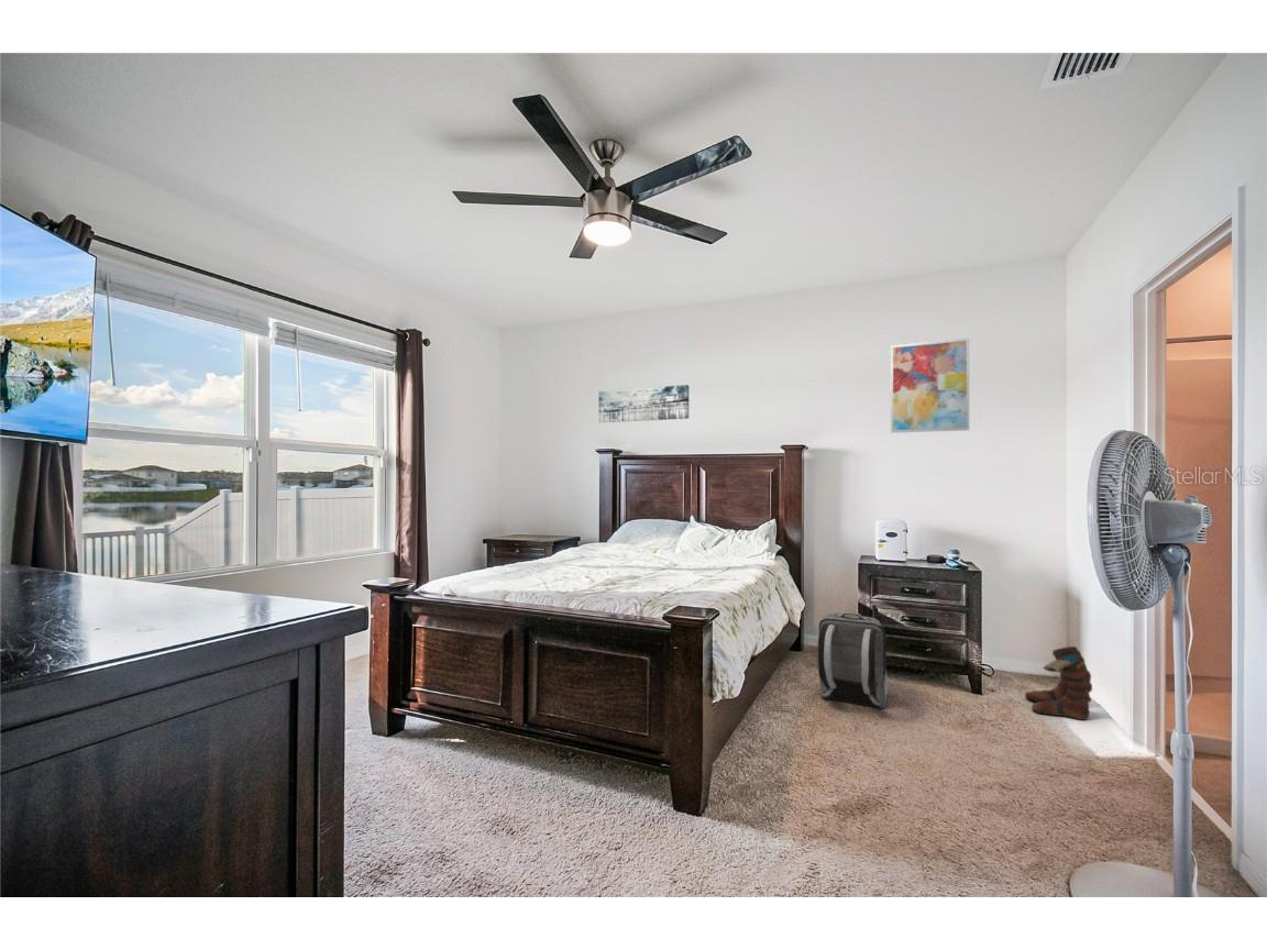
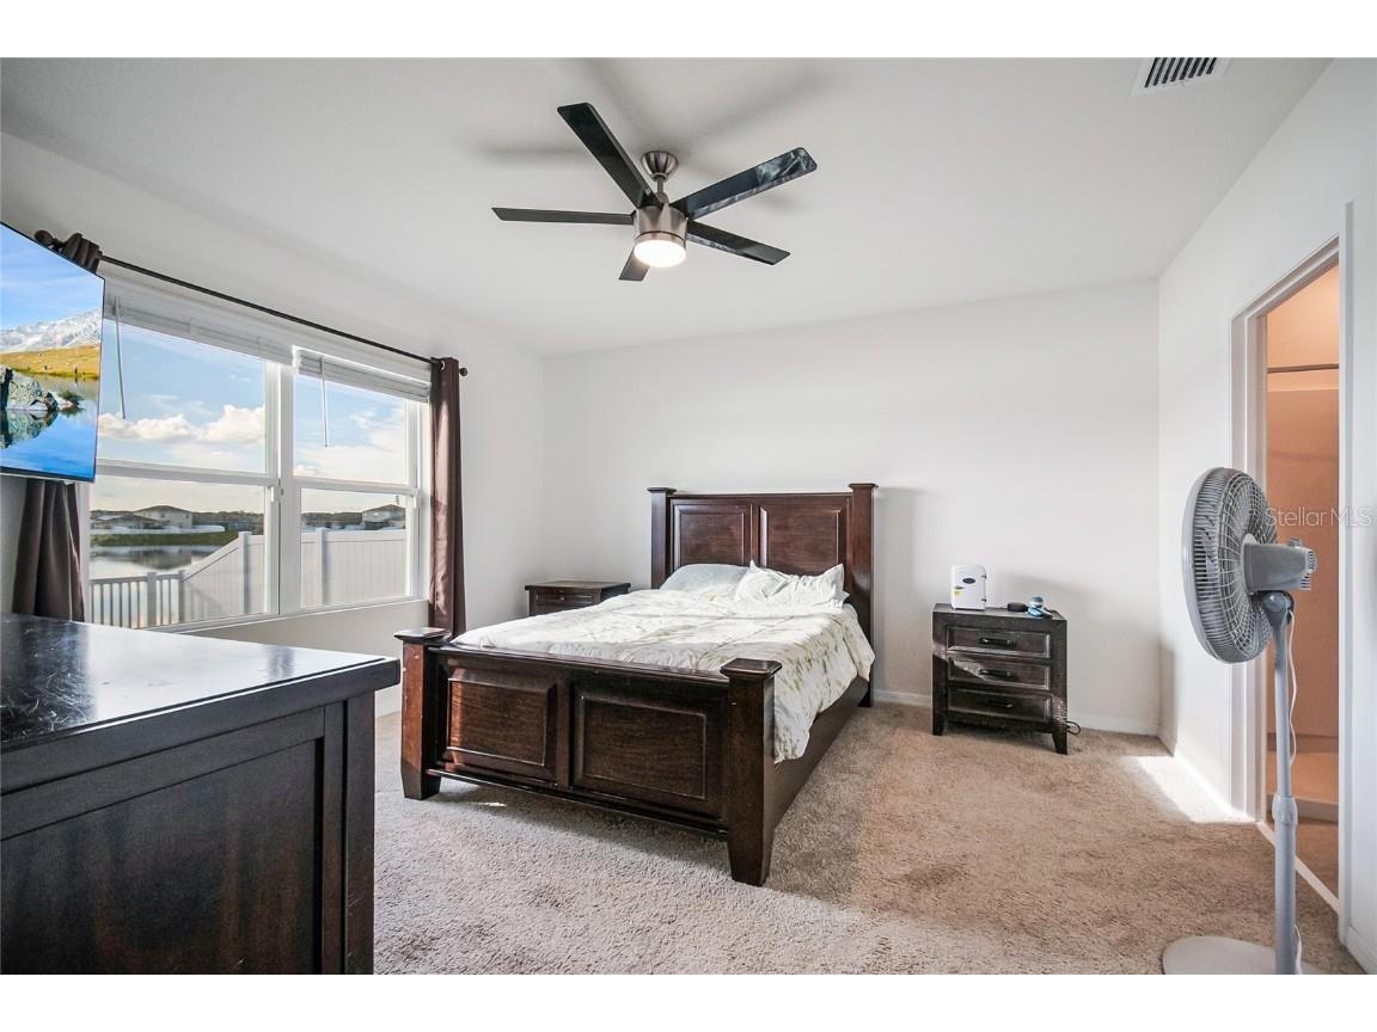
- boots (1060, 676)
- wall art (642, 404)
- wall art (928, 387)
- backpack (850, 659)
